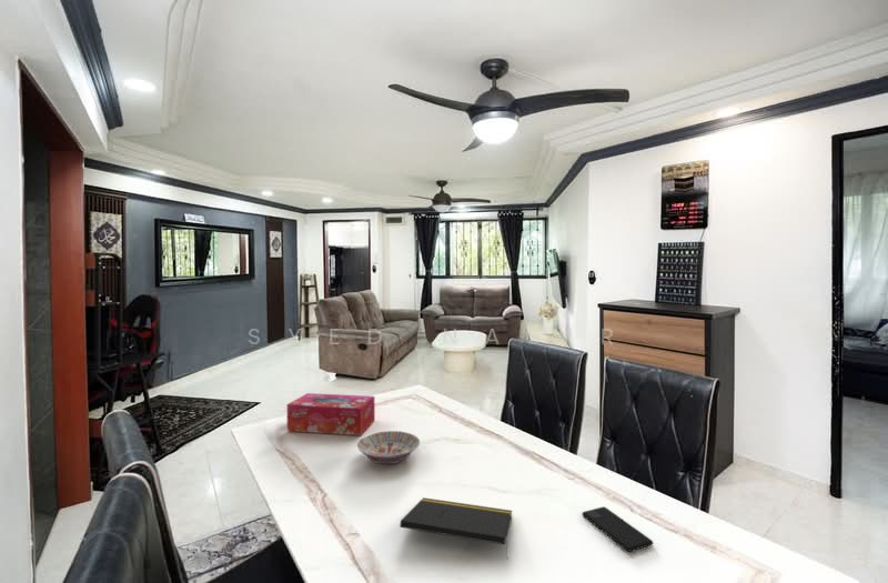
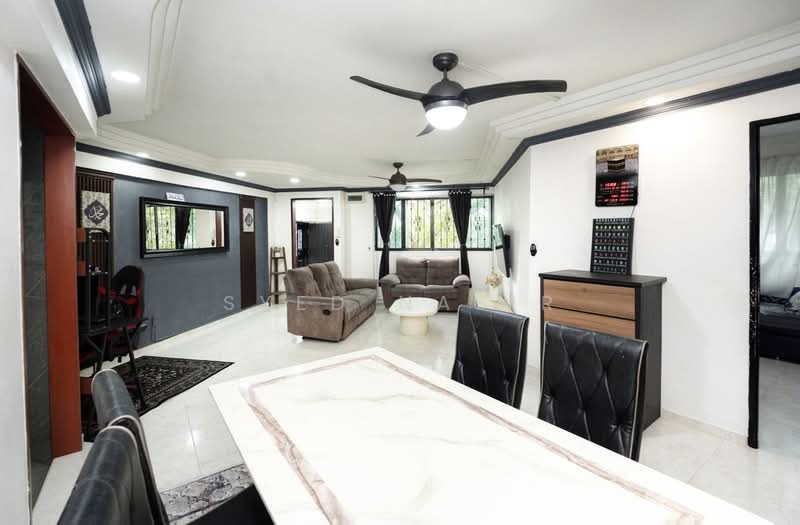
- notepad (458, 519)
- smartphone (615, 526)
- tissue box (332, 412)
- bowl (389, 450)
